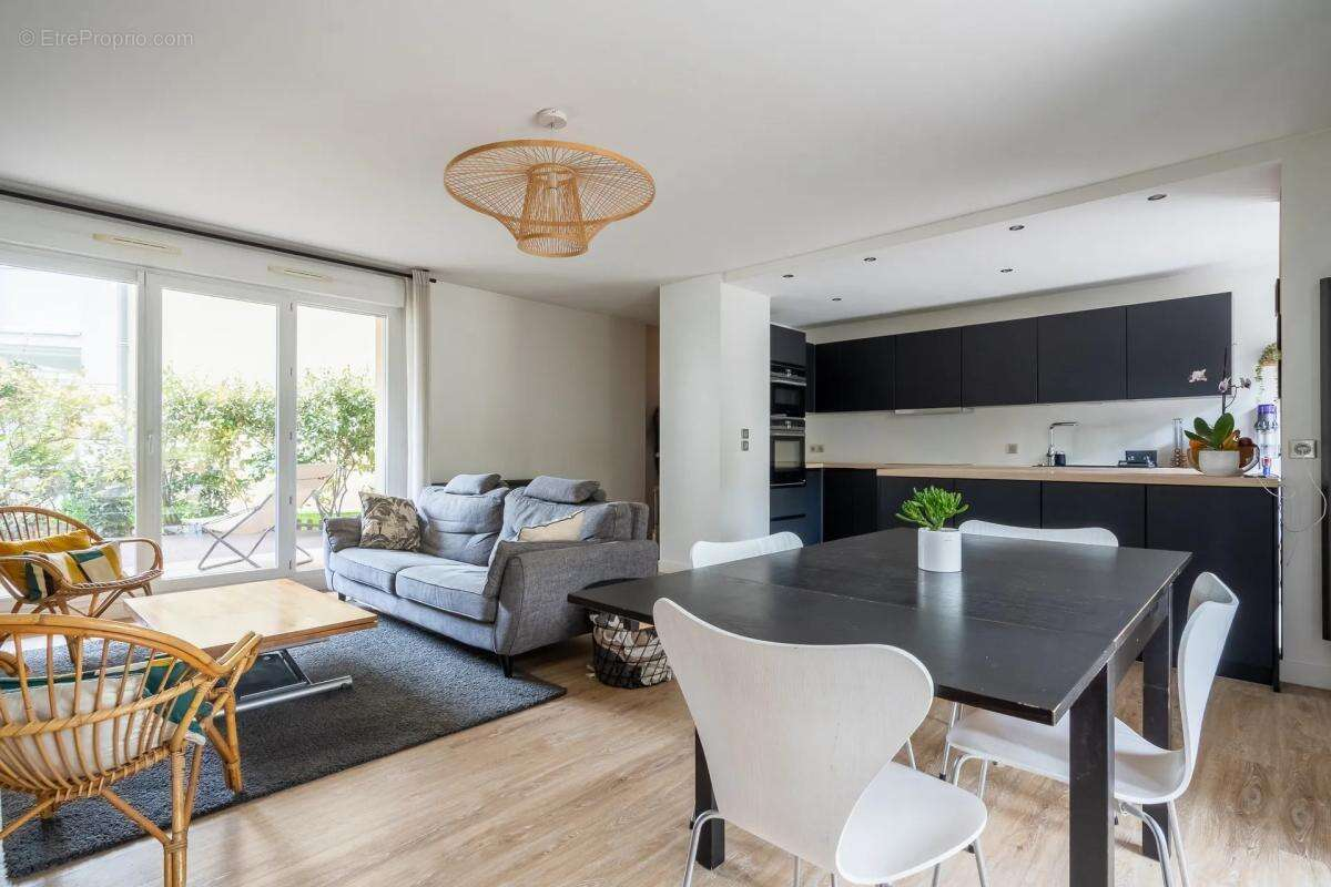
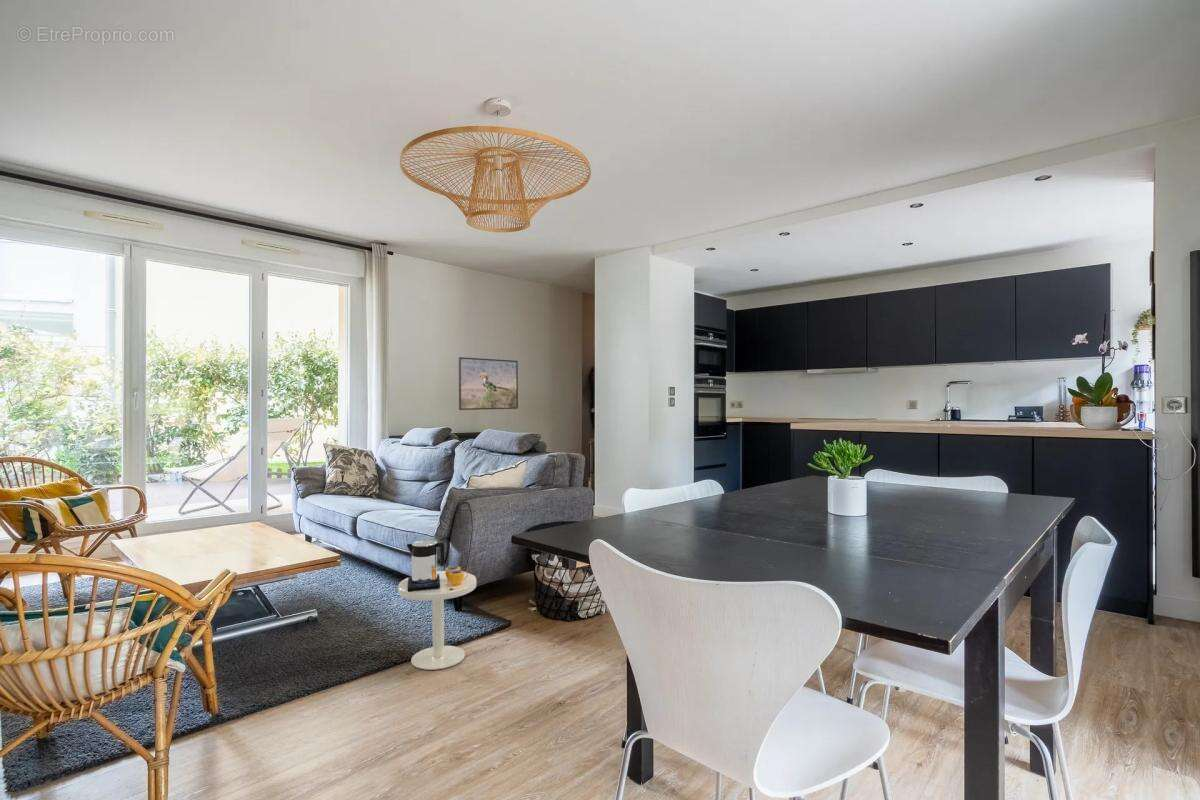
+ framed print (489, 384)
+ side table (438, 600)
